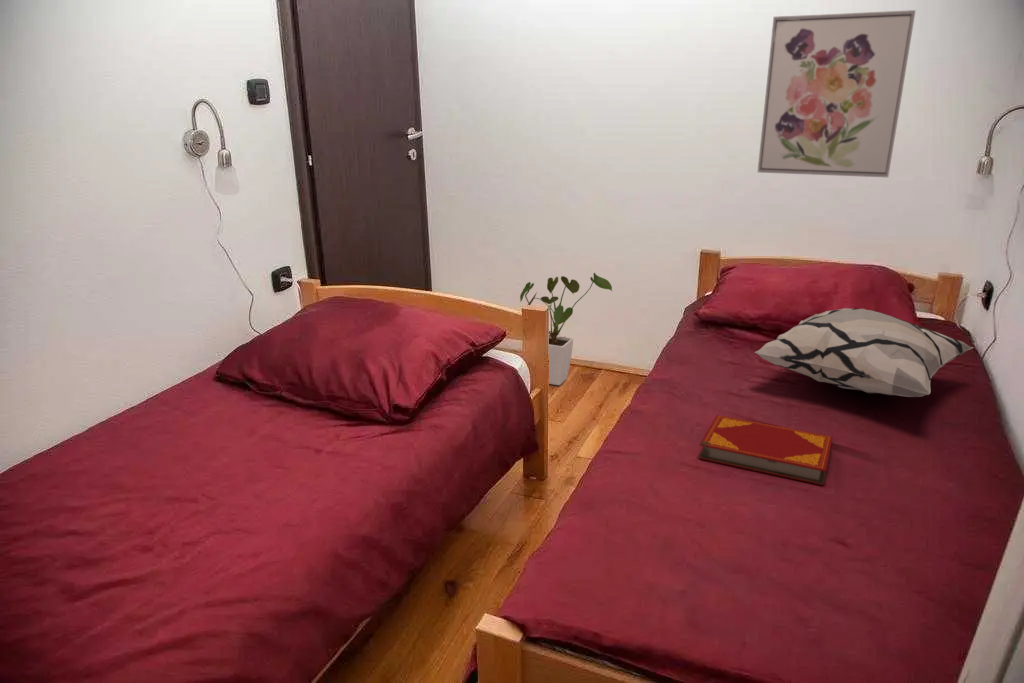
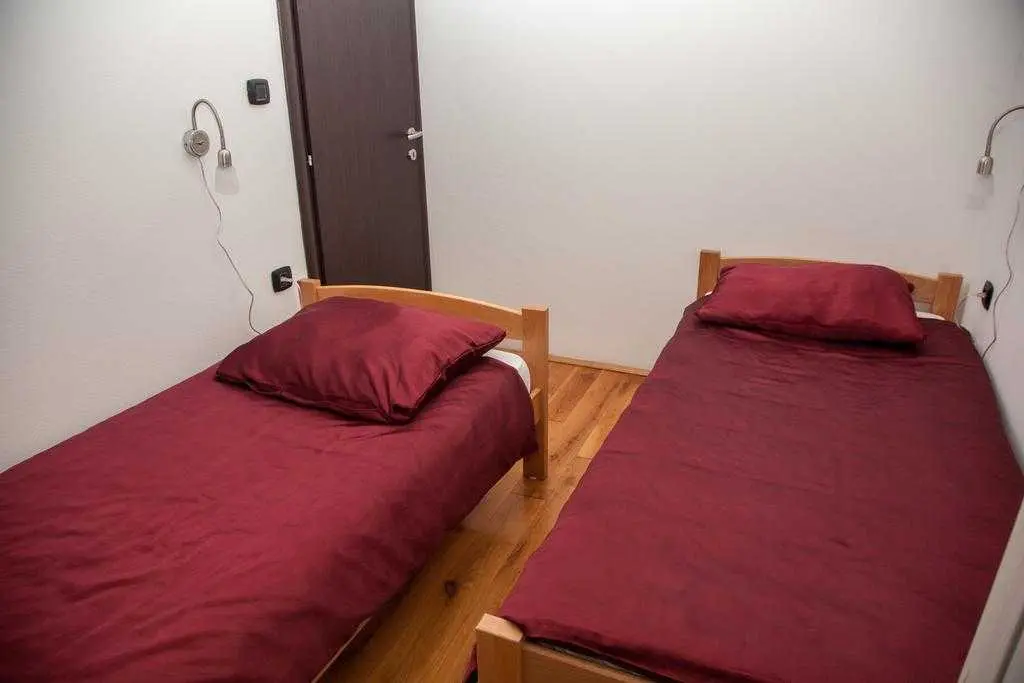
- house plant (560, 329)
- hardback book (766, 447)
- decorative pillow (863, 349)
- wall art (831, 96)
